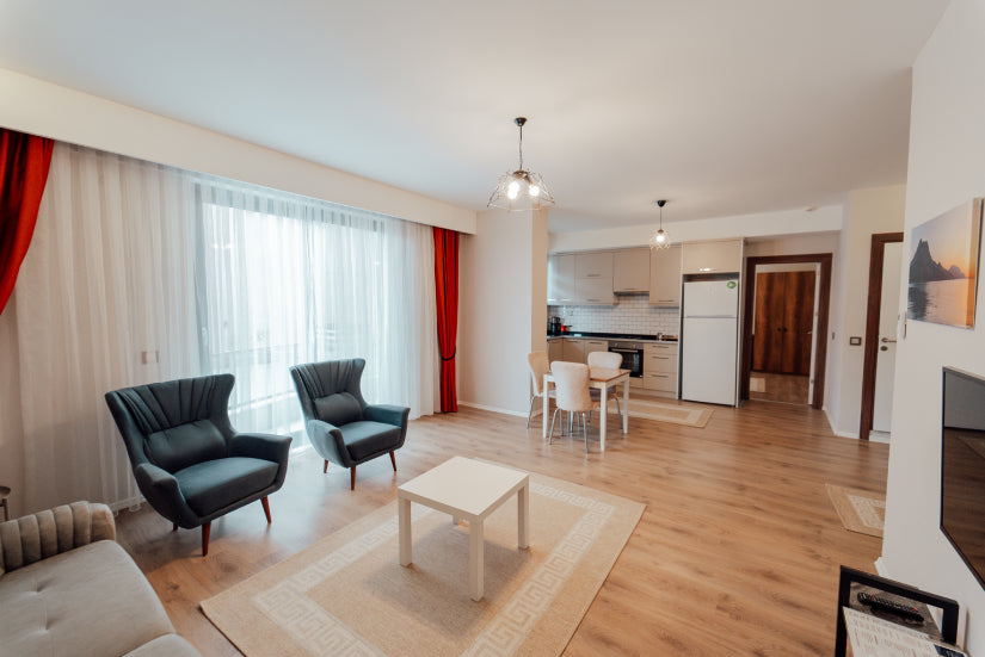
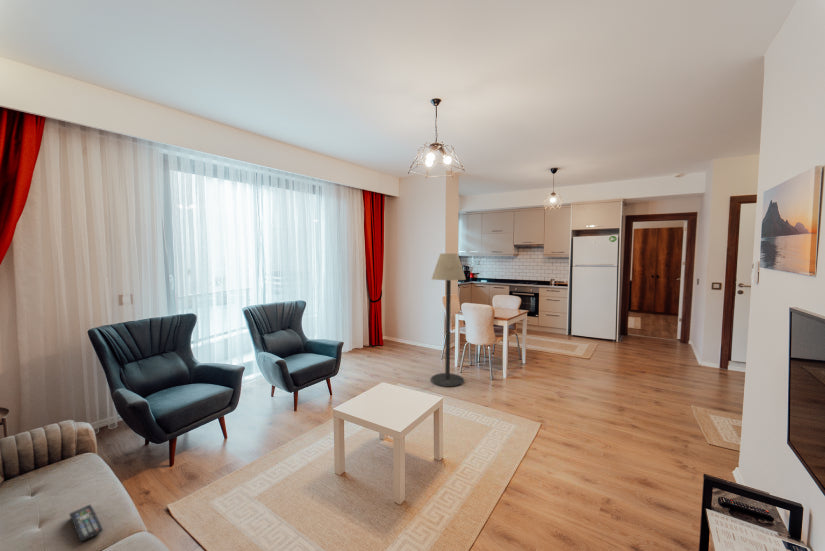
+ remote control (85, 521)
+ floor lamp (448, 317)
